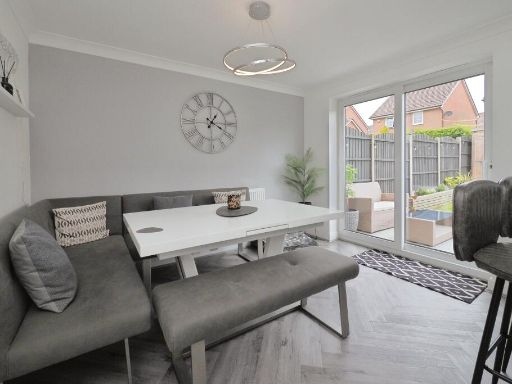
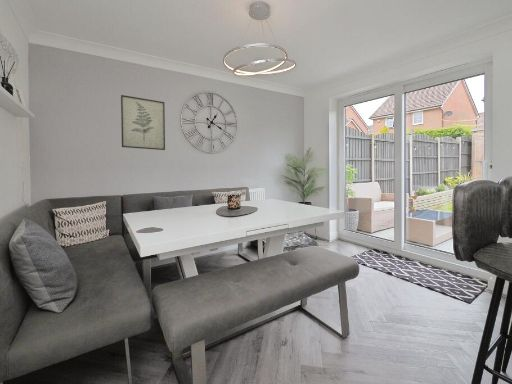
+ wall art (143, 123)
